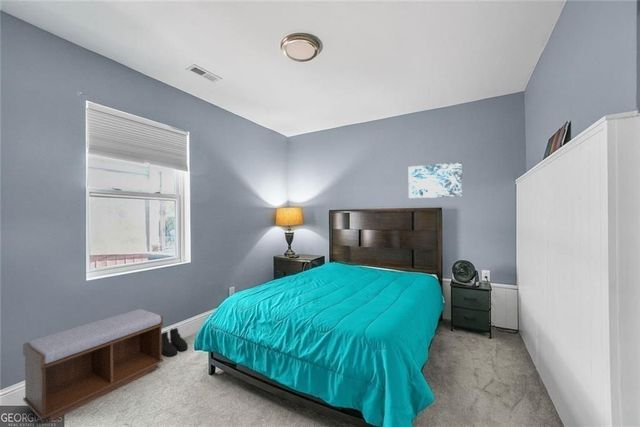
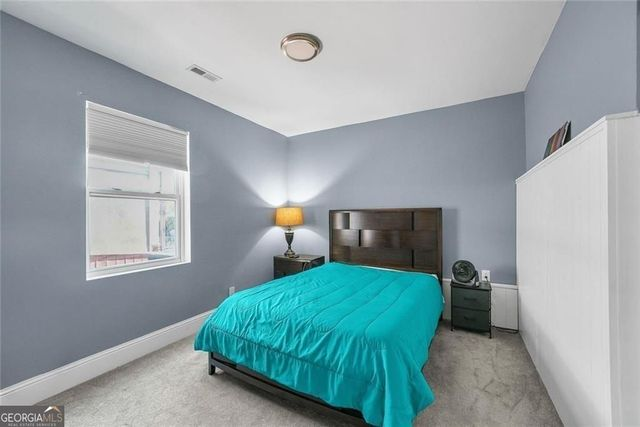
- wall art (434, 181)
- boots (172, 340)
- bench (101, 355)
